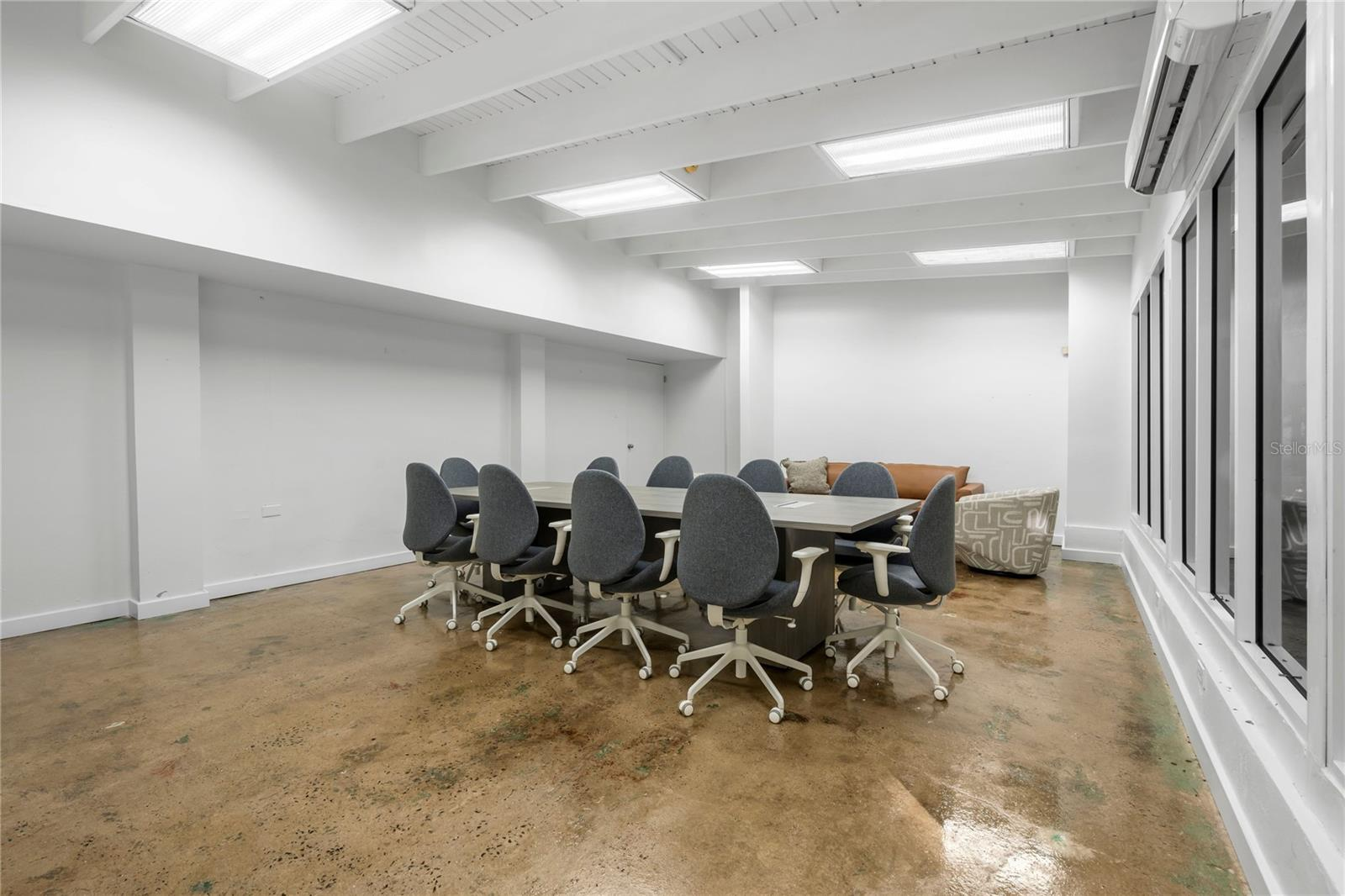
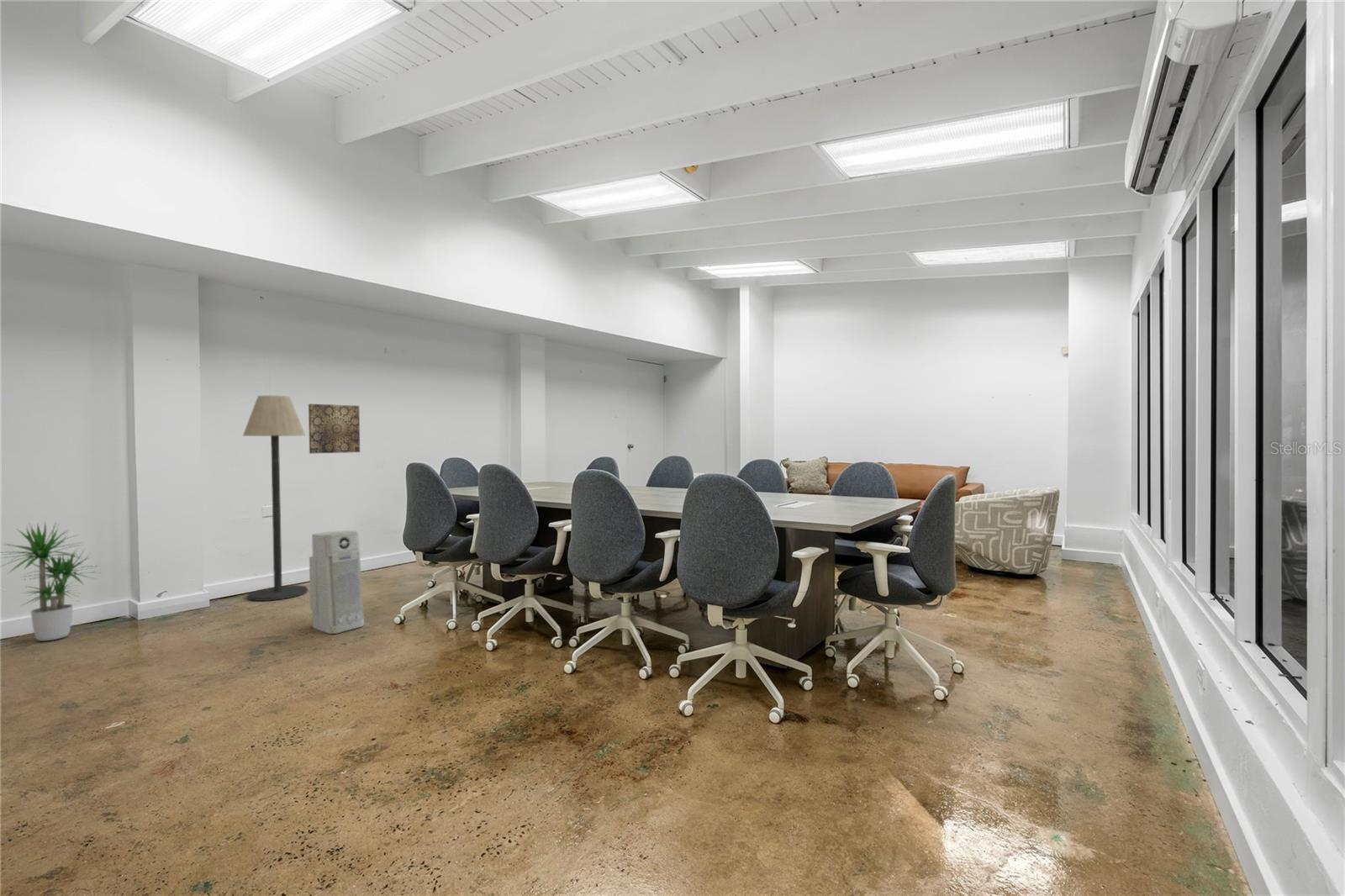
+ wall art (335, 429)
+ air purifier (335, 578)
+ potted plant (50, 577)
+ floor lamp (276, 495)
